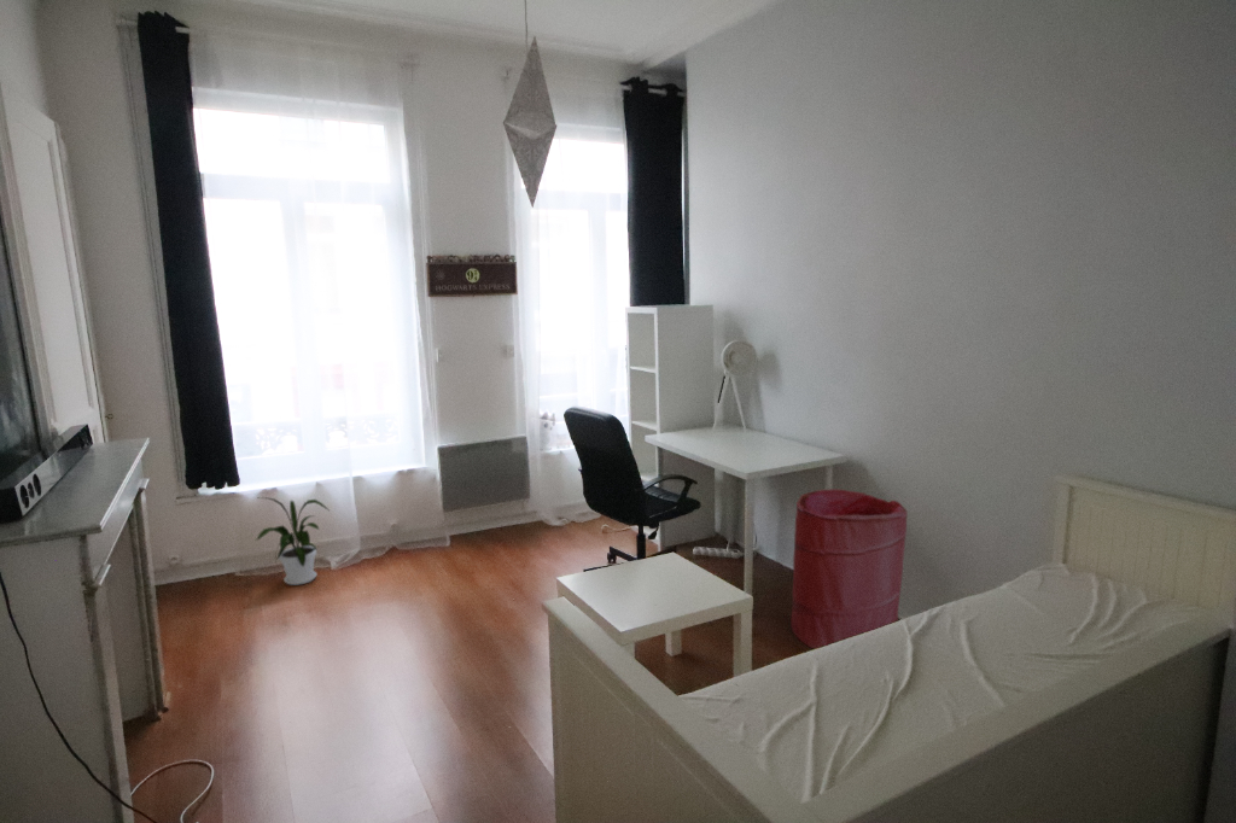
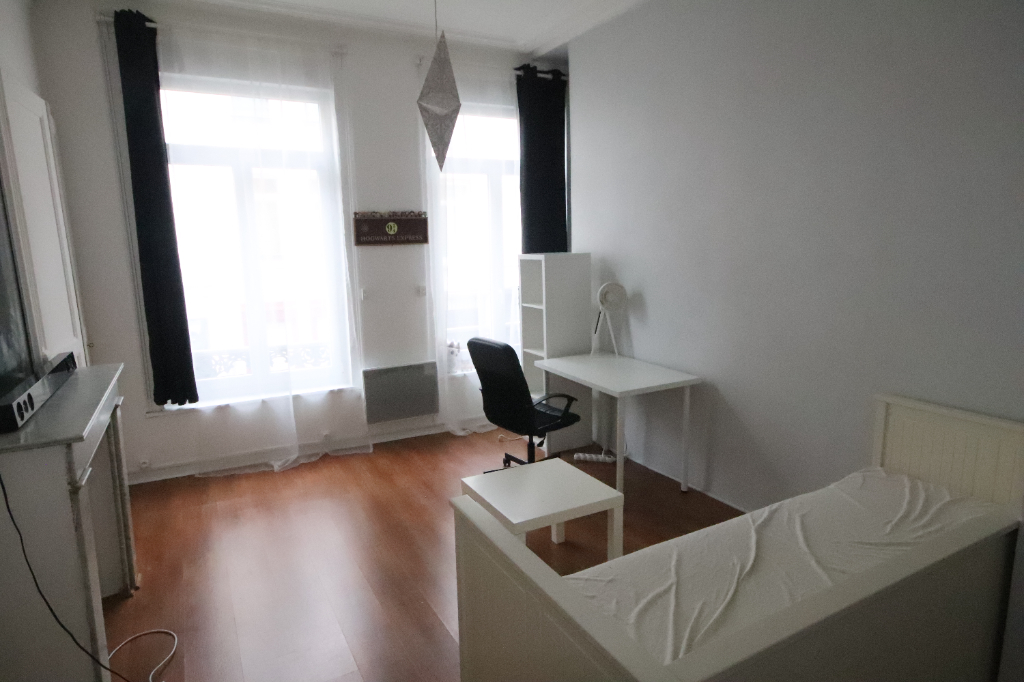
- house plant (293, 537)
- laundry hamper (847, 566)
